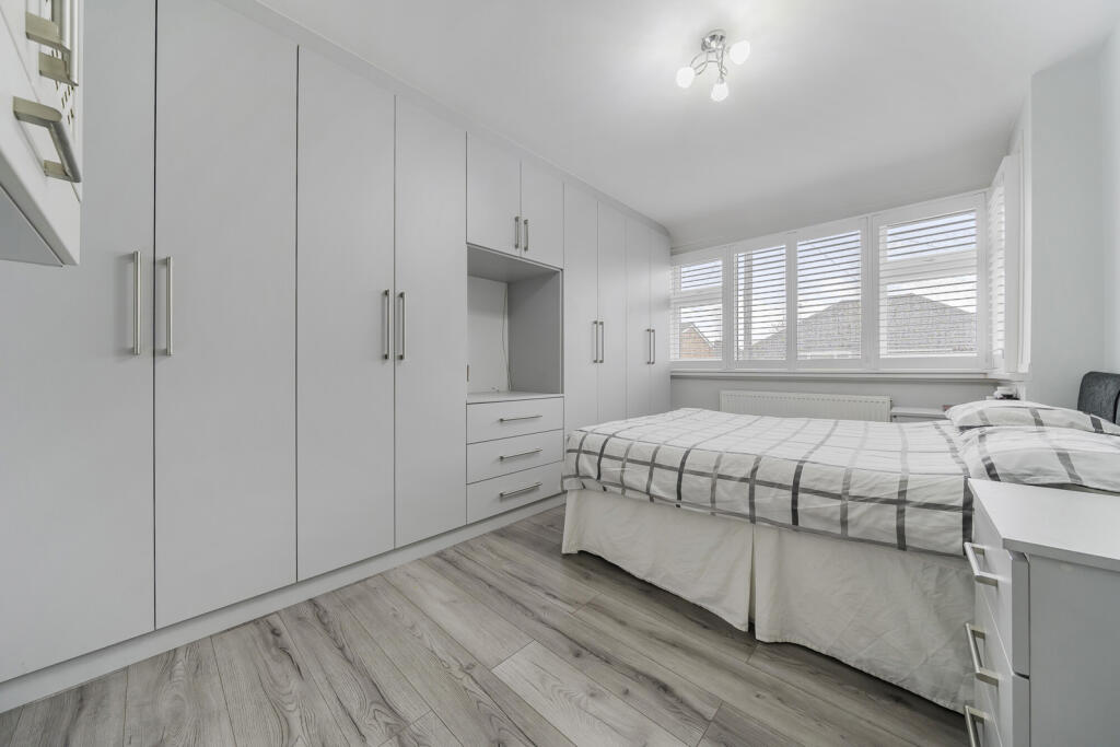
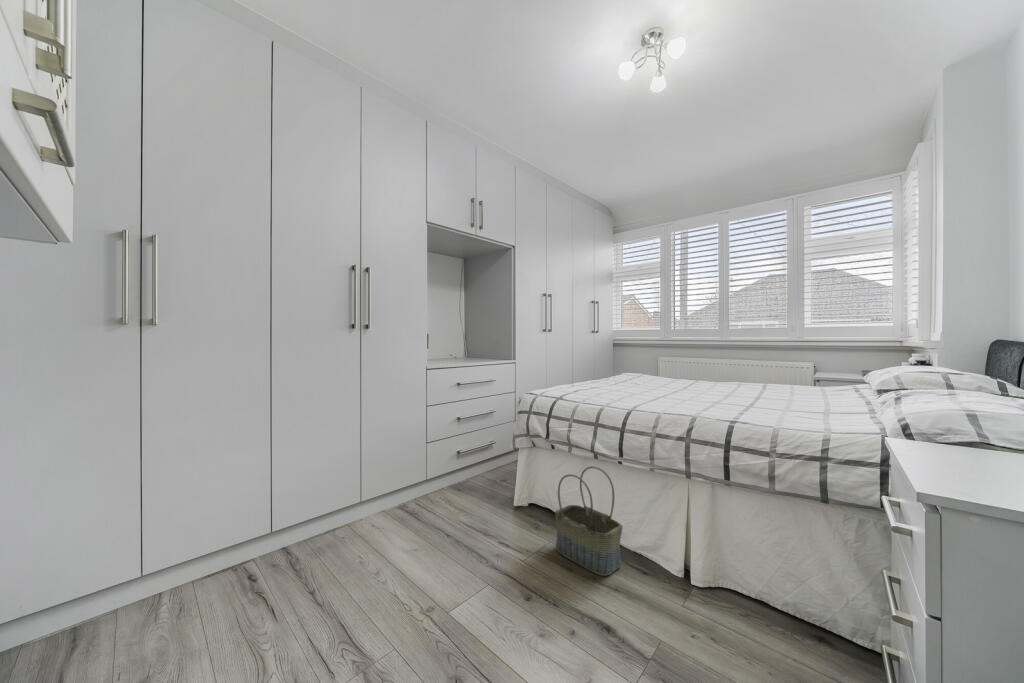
+ basket (587, 514)
